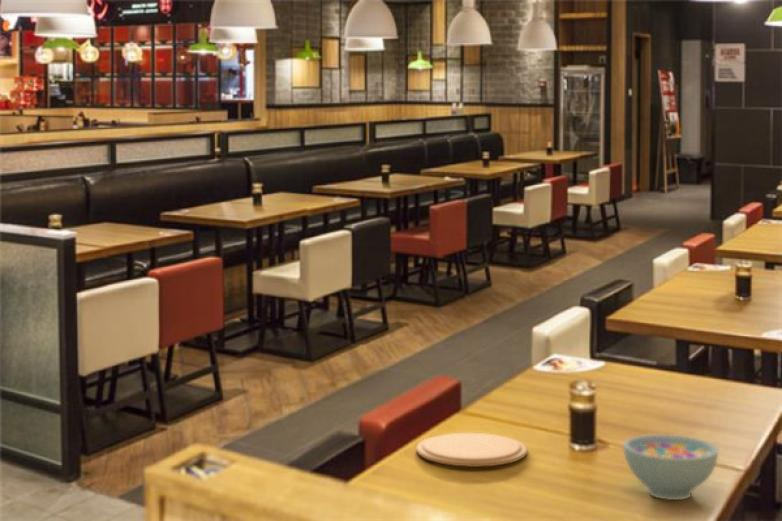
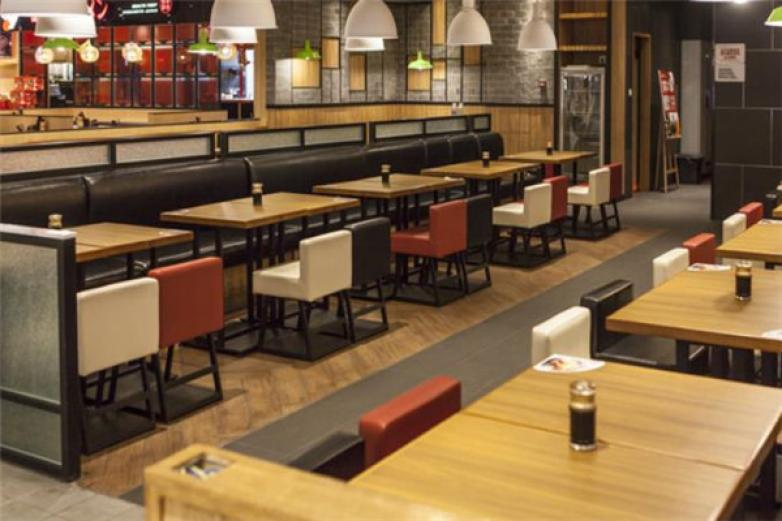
- bowl (669, 469)
- plate (471, 447)
